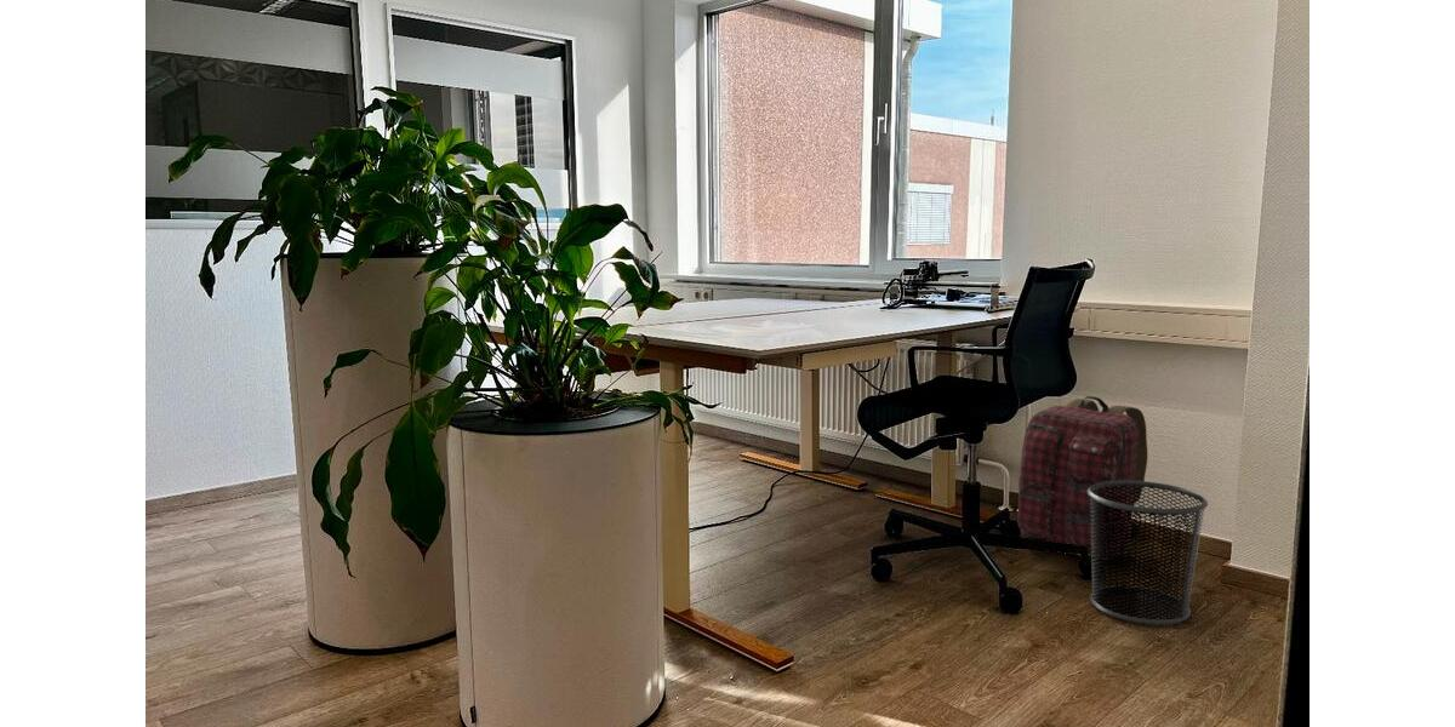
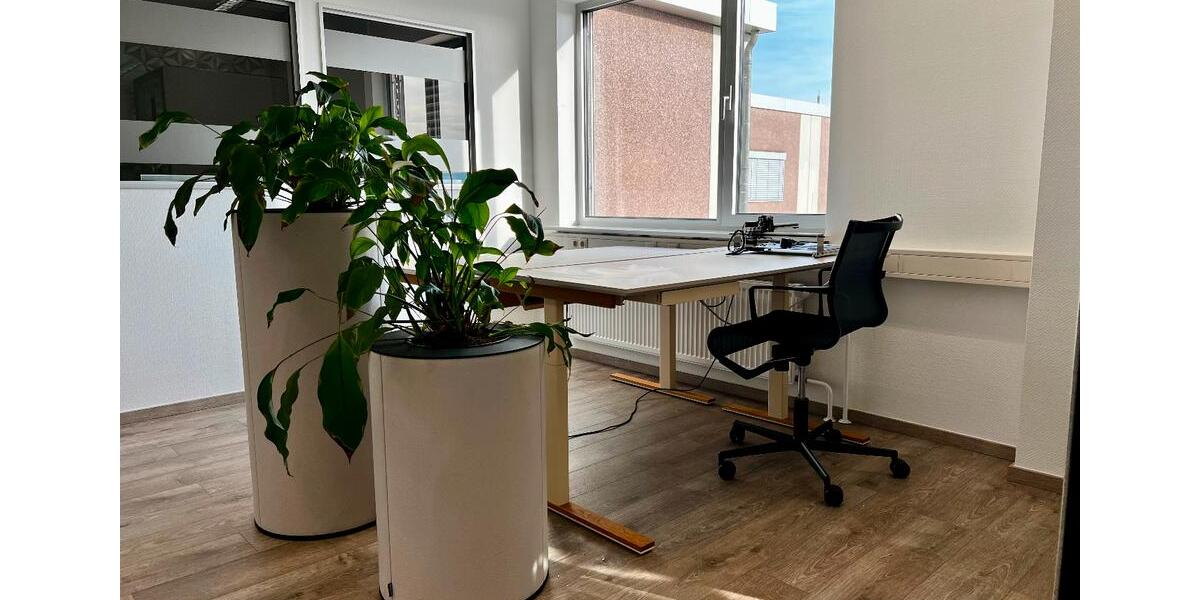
- waste bin (1142, 550)
- backpack (1085, 471)
